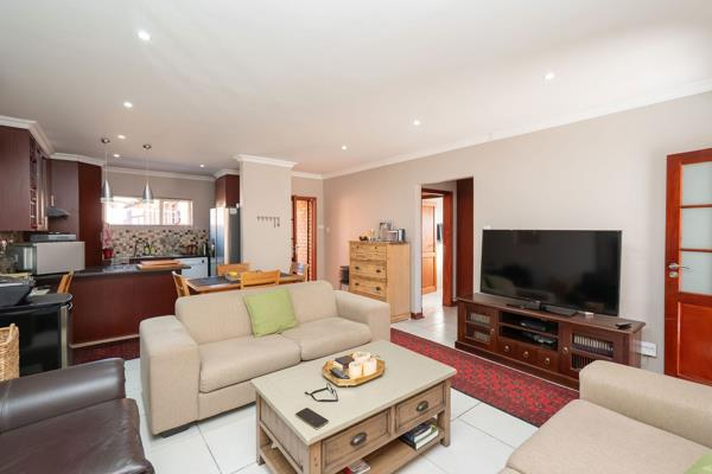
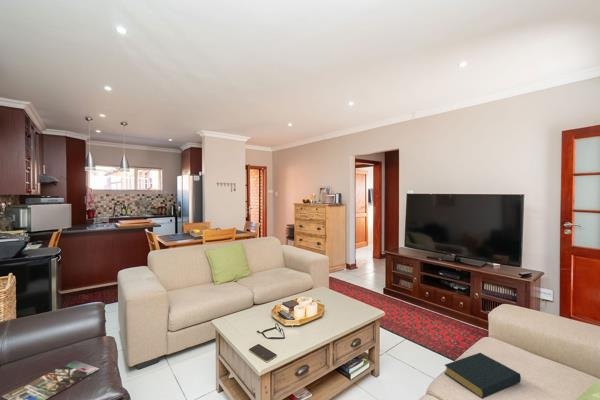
+ magazine (54, 381)
+ hardback book (481, 373)
